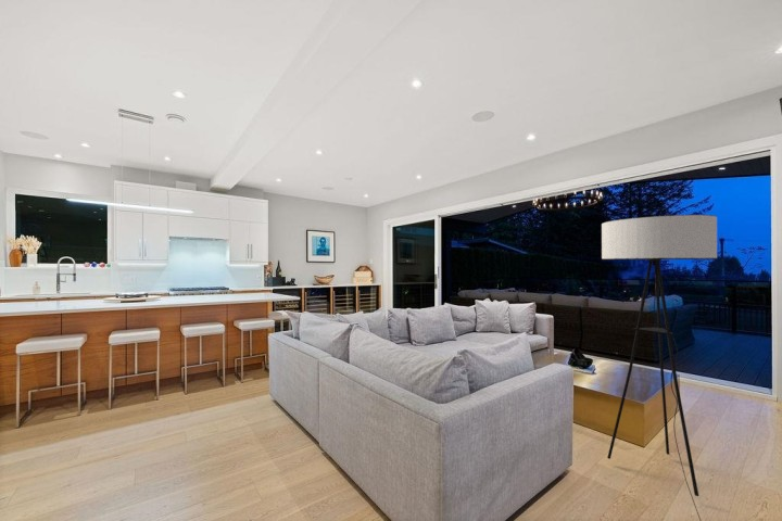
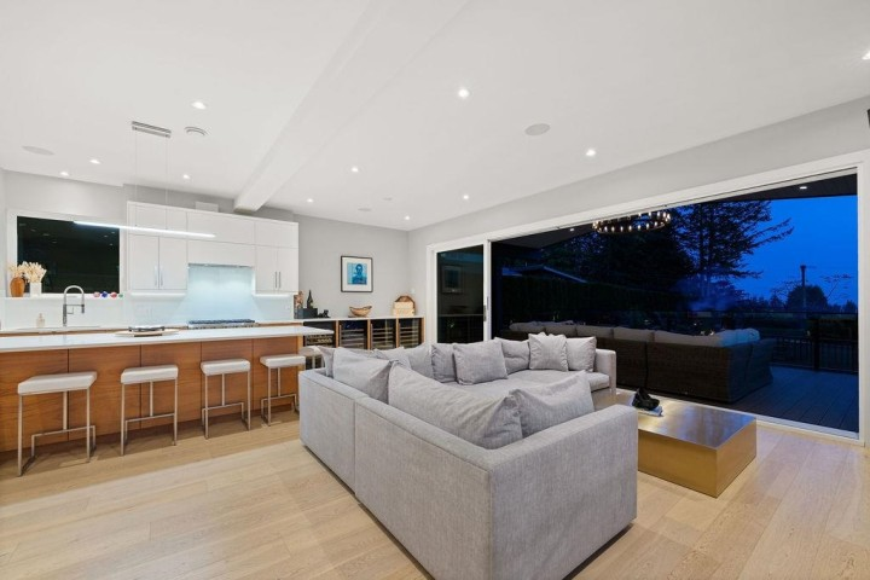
- floor lamp (659, 352)
